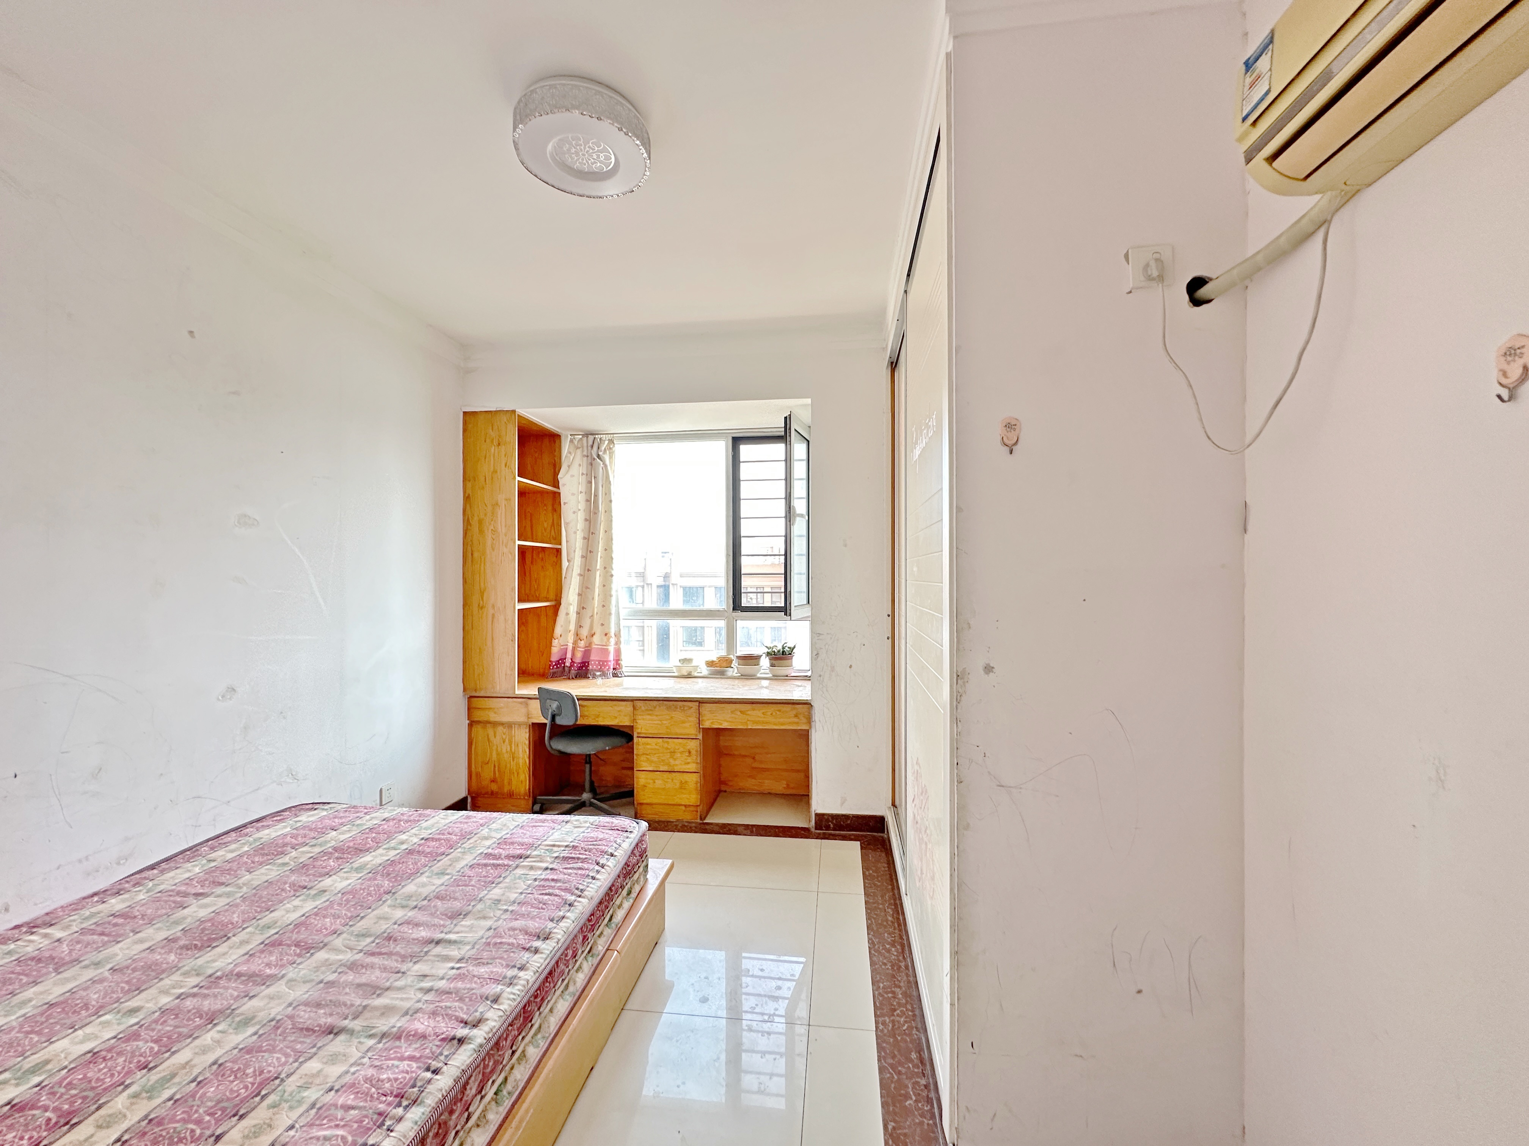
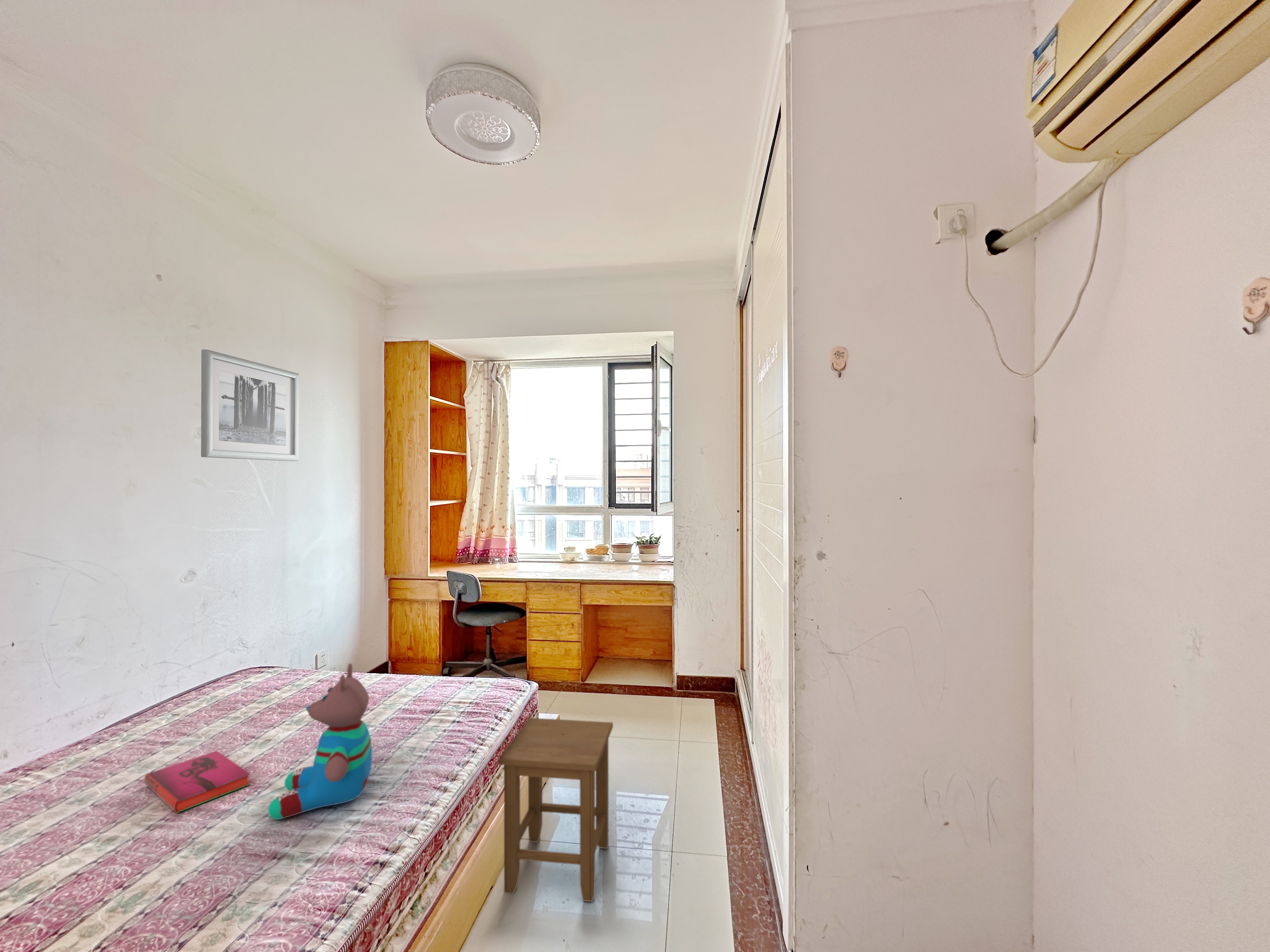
+ teddy bear (324, 735)
+ wall art (255, 411)
+ hardback book (197, 779)
+ stool (559, 804)
